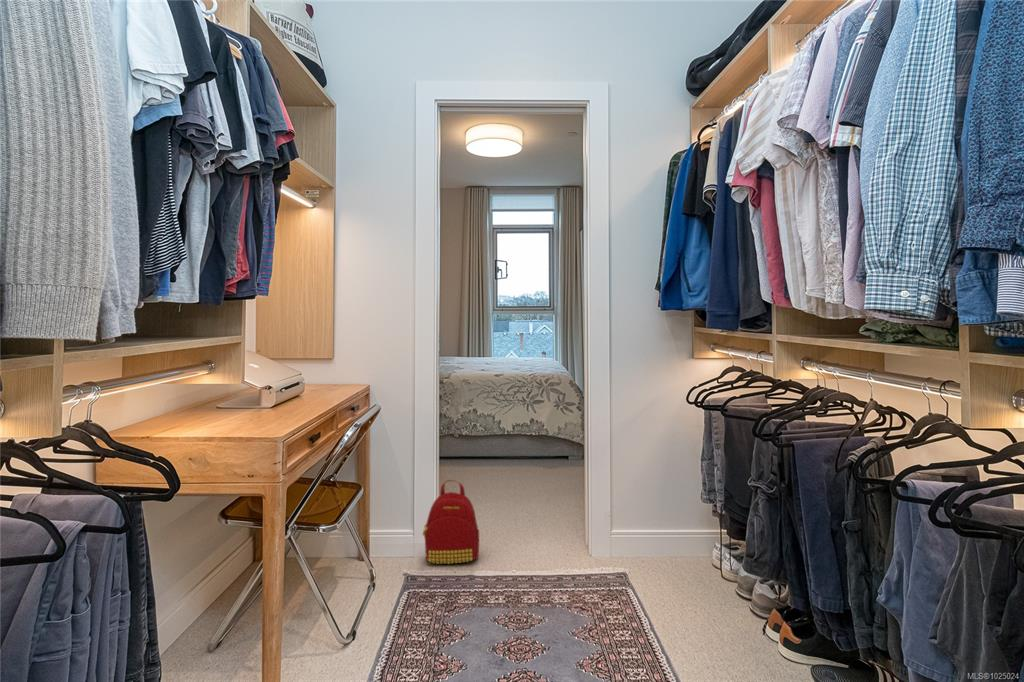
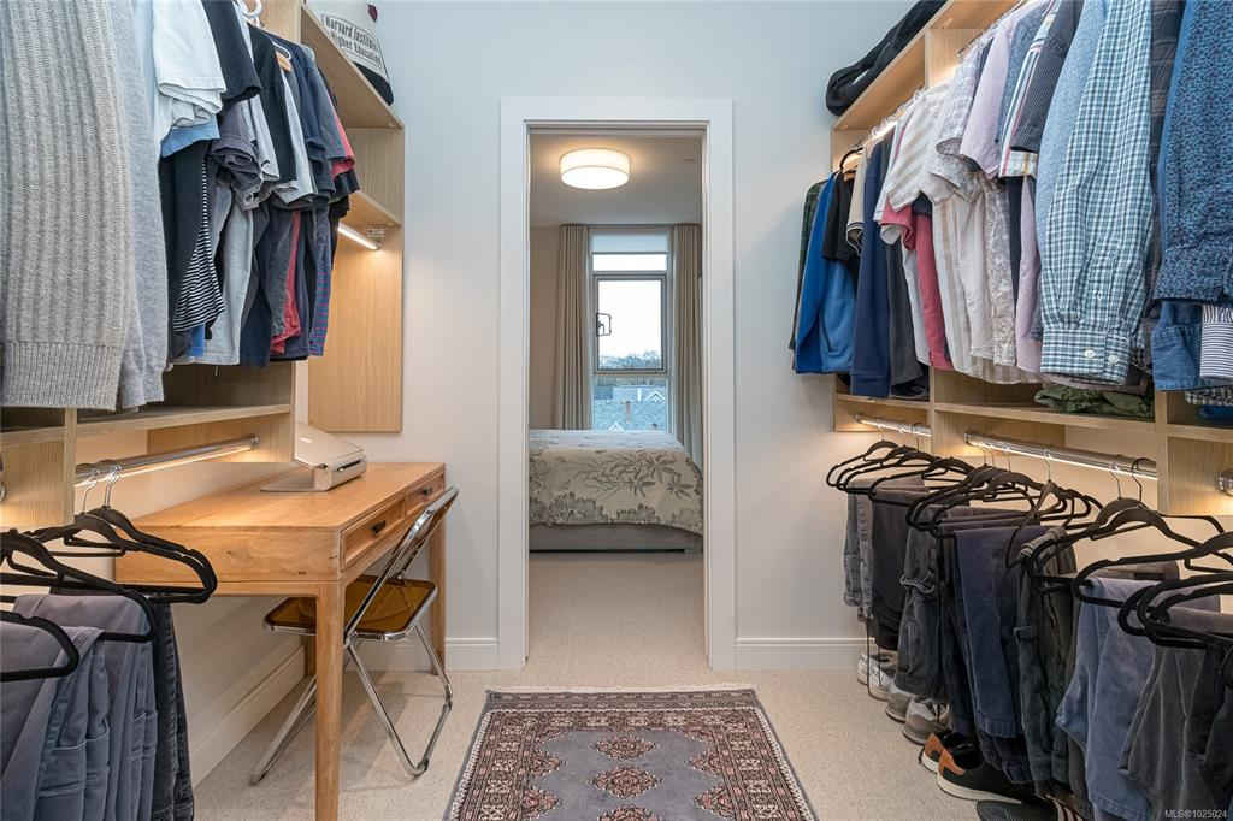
- backpack (450, 521)
